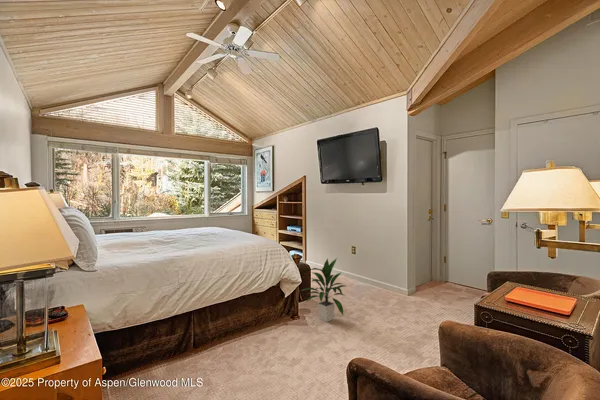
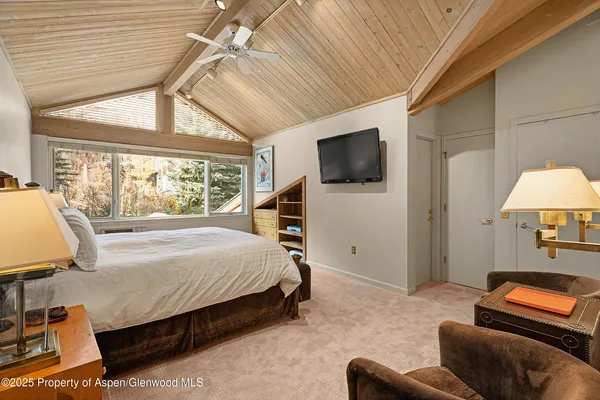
- indoor plant (326, 290)
